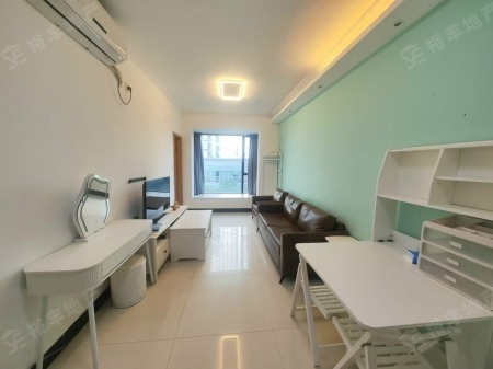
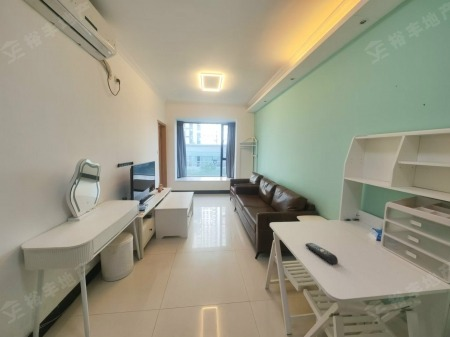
+ remote control (320, 251)
